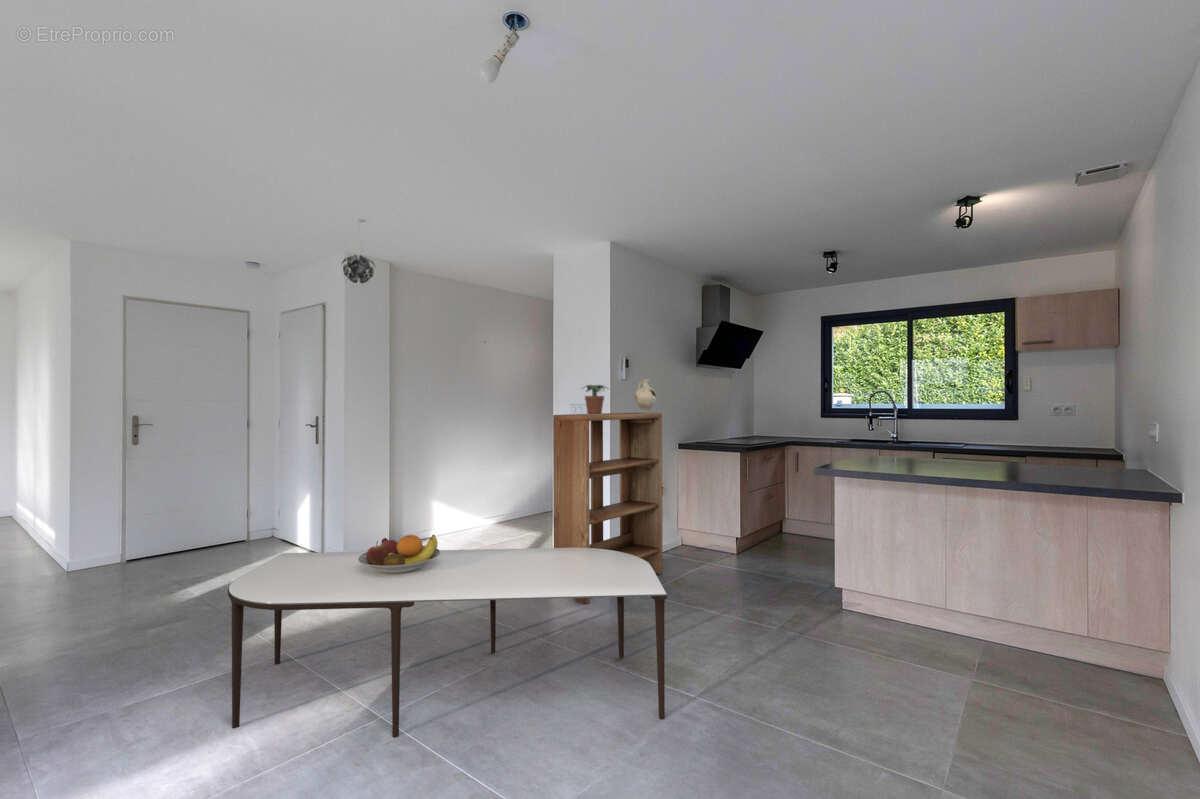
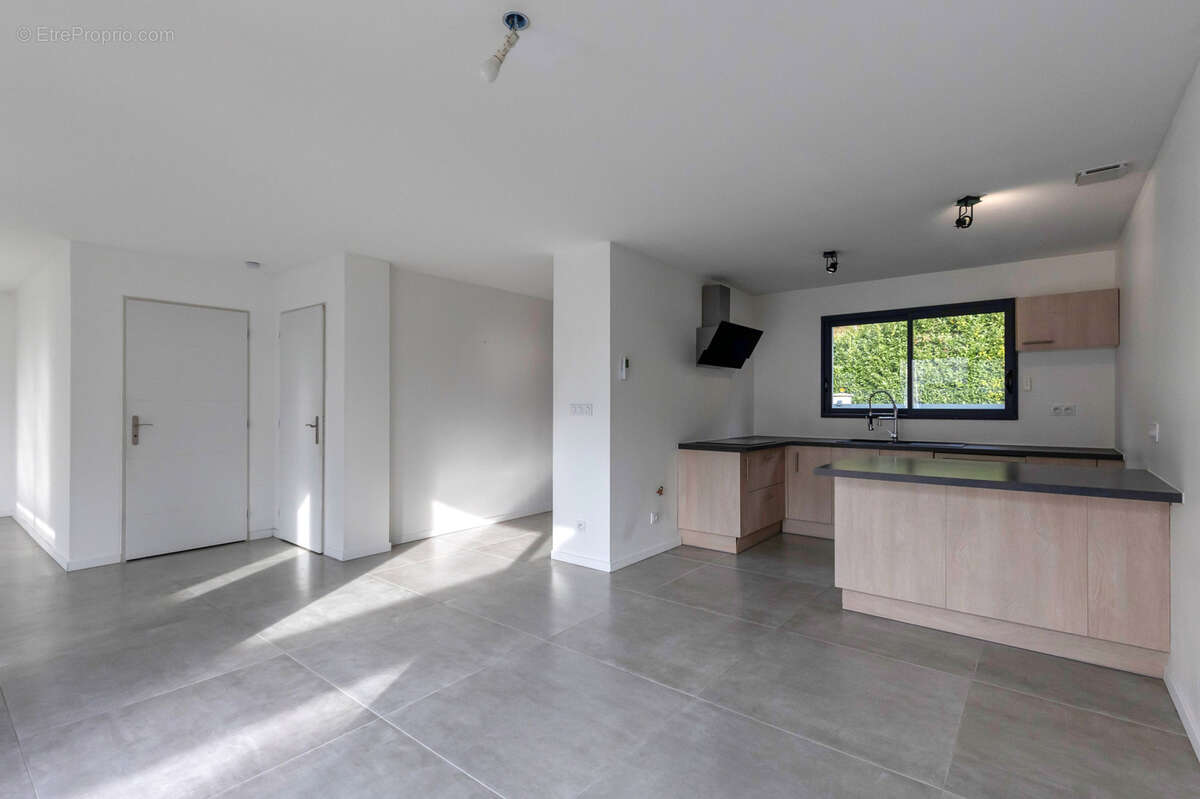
- decorative vase (645, 396)
- fruit bowl (400, 551)
- pendant light (361, 252)
- bookshelf (611, 504)
- dining table (451, 600)
- potted plant (594, 399)
